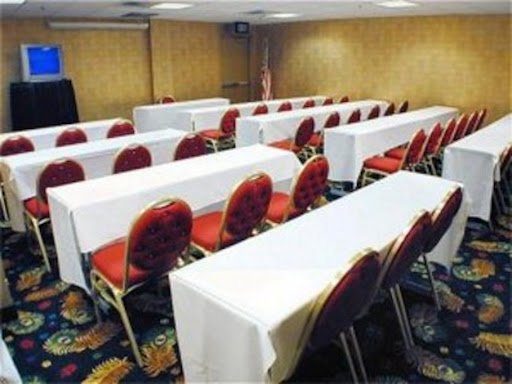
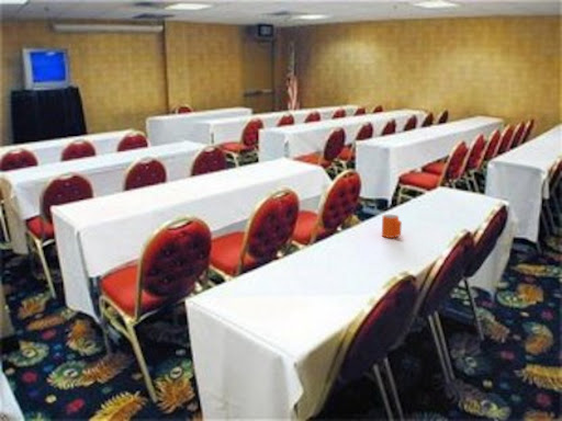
+ mug (392, 226)
